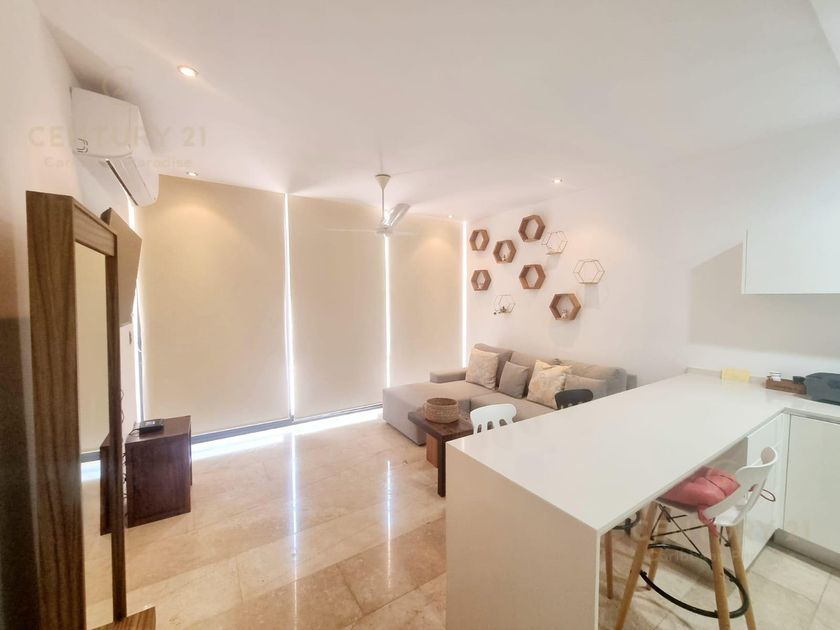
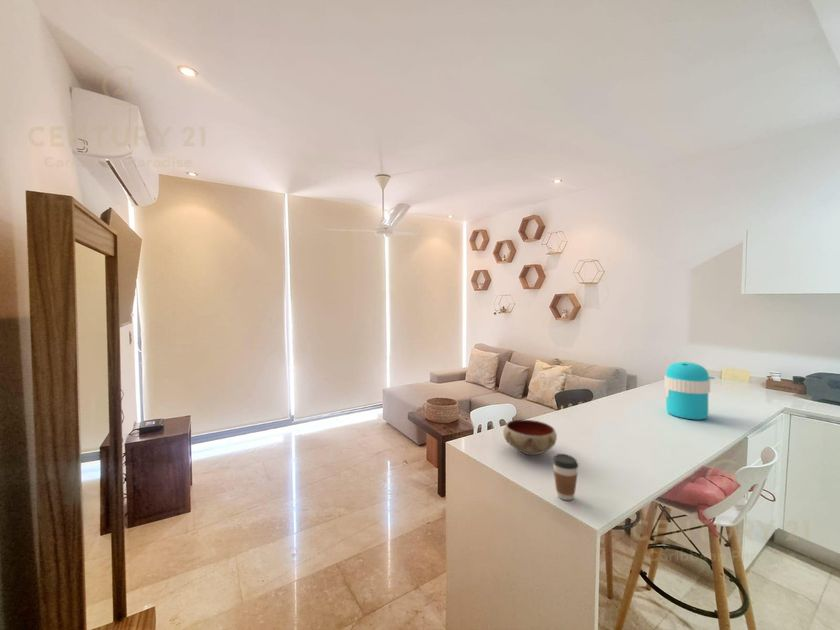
+ coffee maker (686, 388)
+ coffee cup (565, 477)
+ bowl (529, 439)
